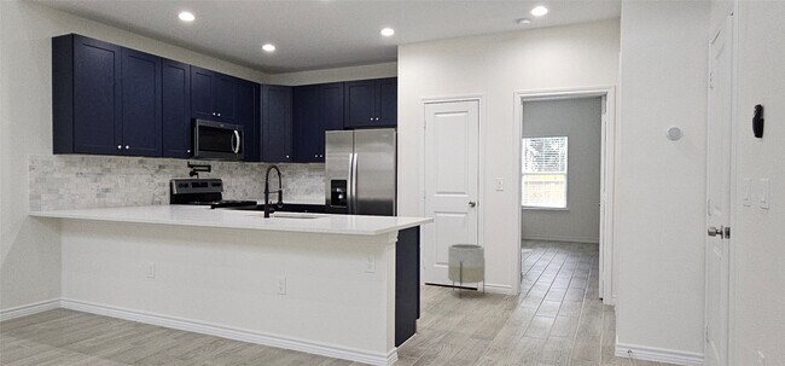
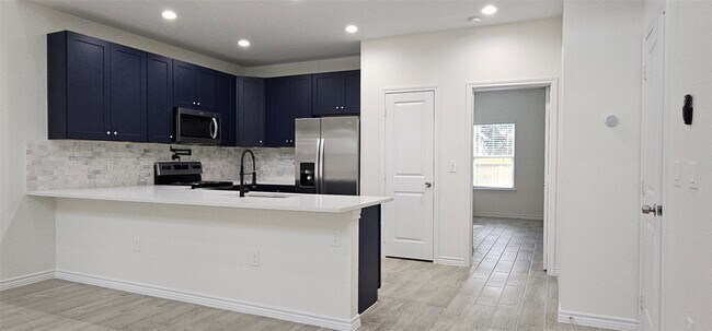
- planter (465, 269)
